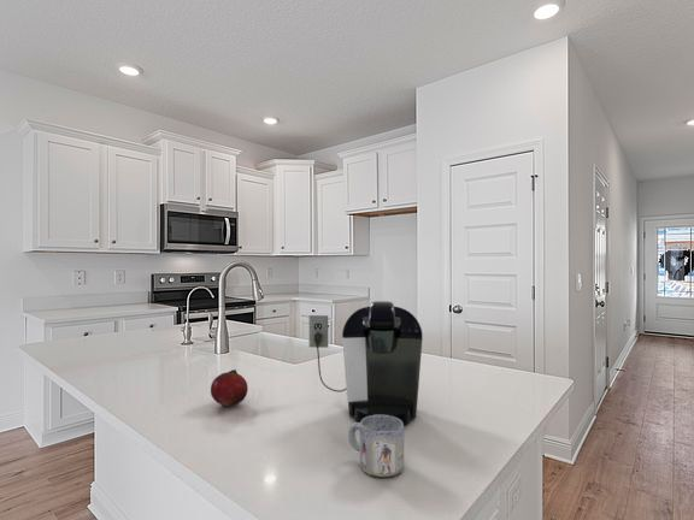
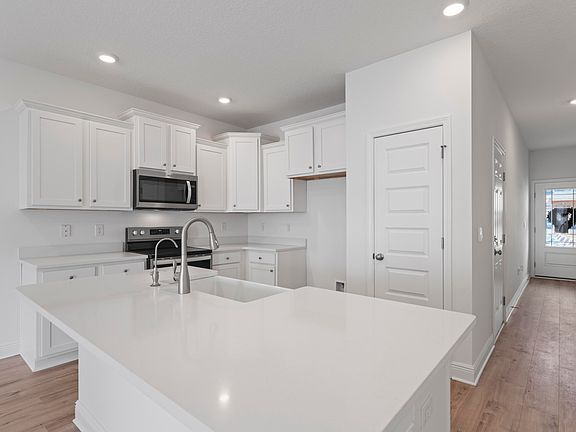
- fruit (229, 386)
- coffee maker (360, 356)
- mug (374, 442)
